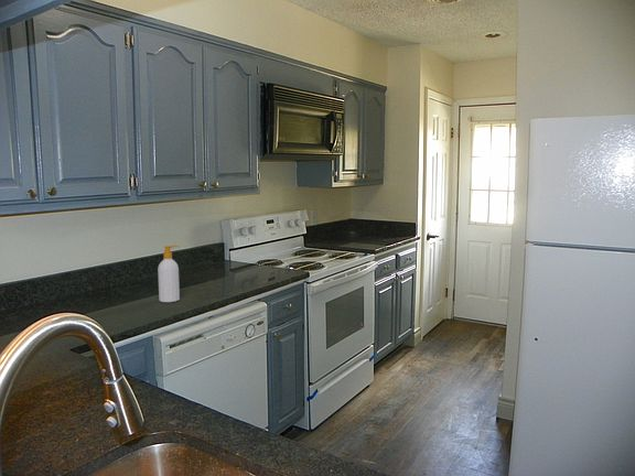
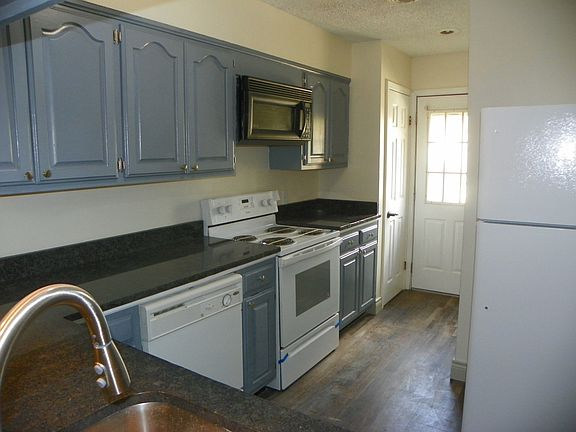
- soap bottle (169, 272)
